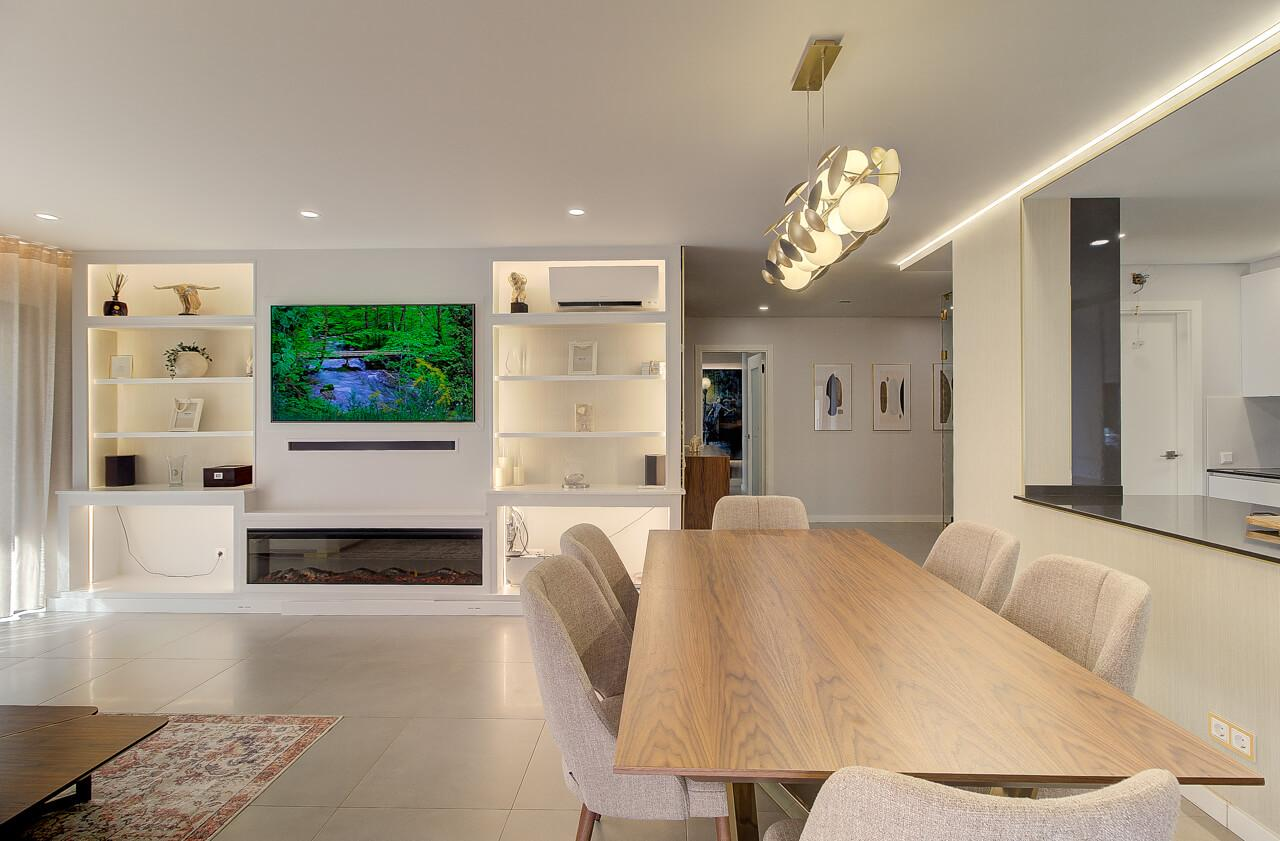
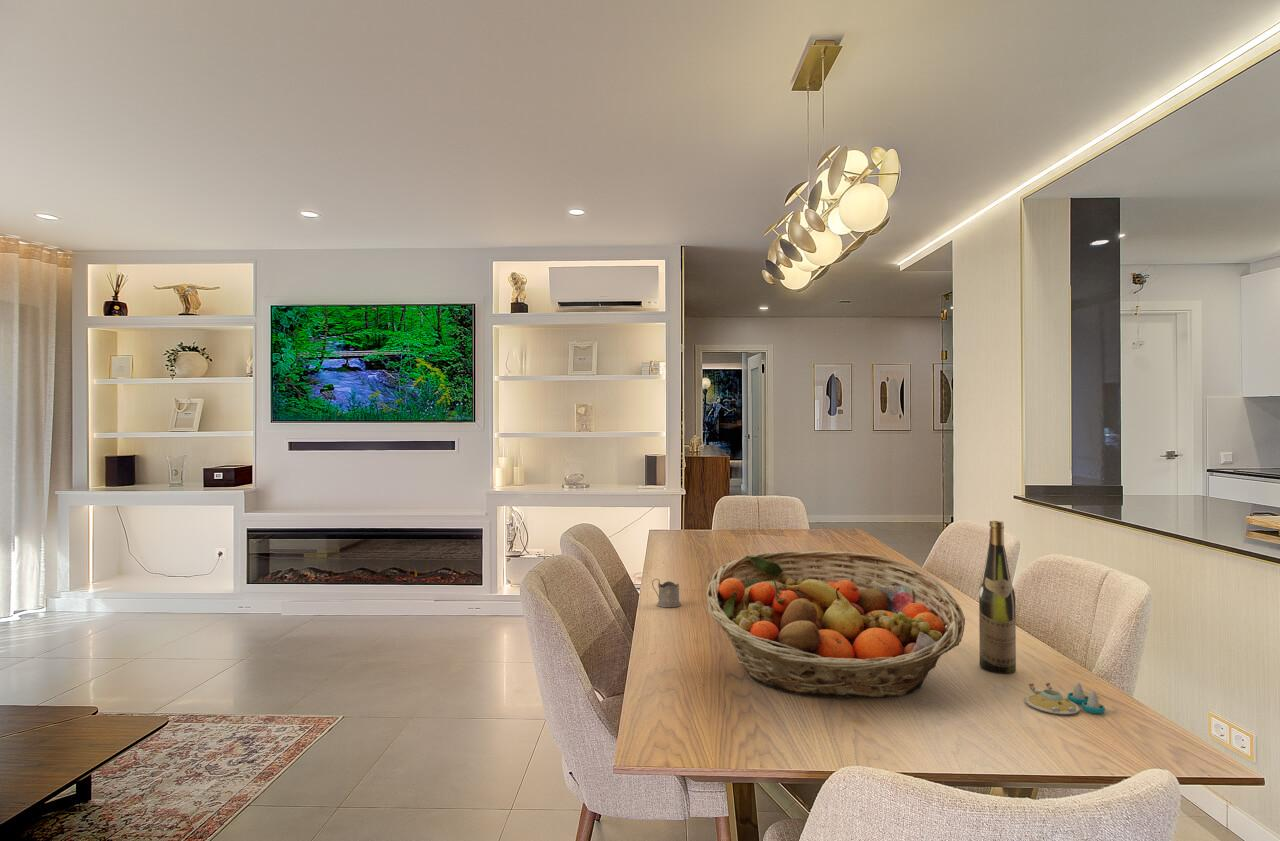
+ wine bottle (997, 594)
+ tea glass holder (666, 587)
+ salt and pepper shaker set (1061, 695)
+ fruit basket (829, 618)
